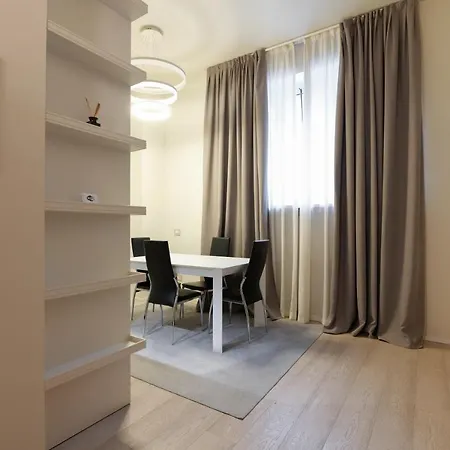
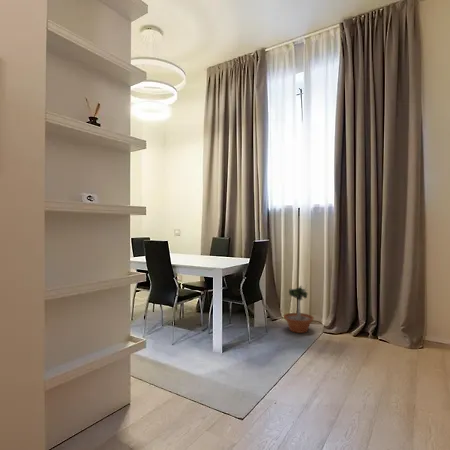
+ potted tree (298, 306)
